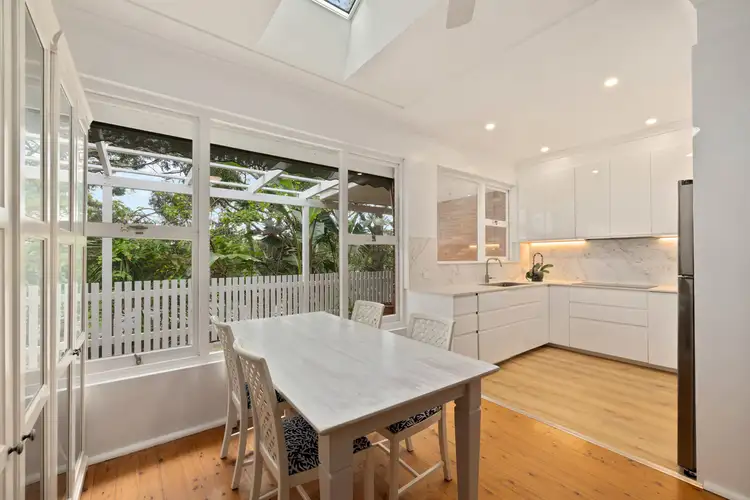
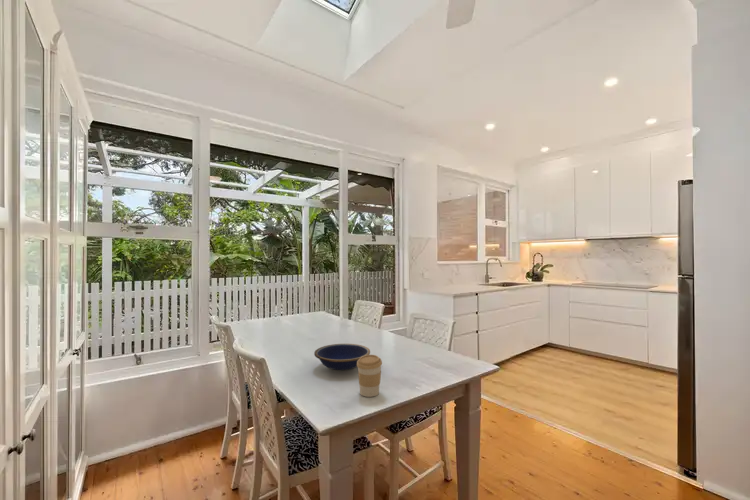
+ coffee cup (369, 375)
+ bowl (342, 359)
